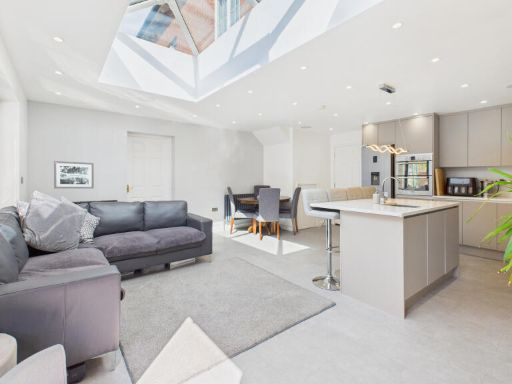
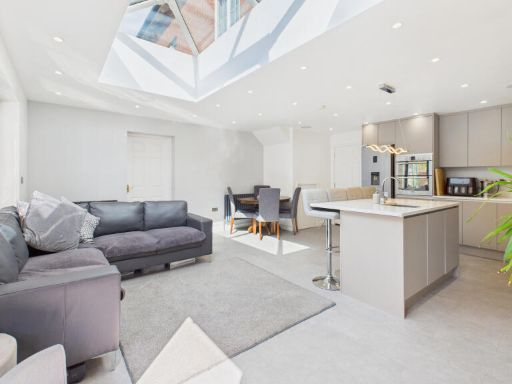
- wall art (74, 175)
